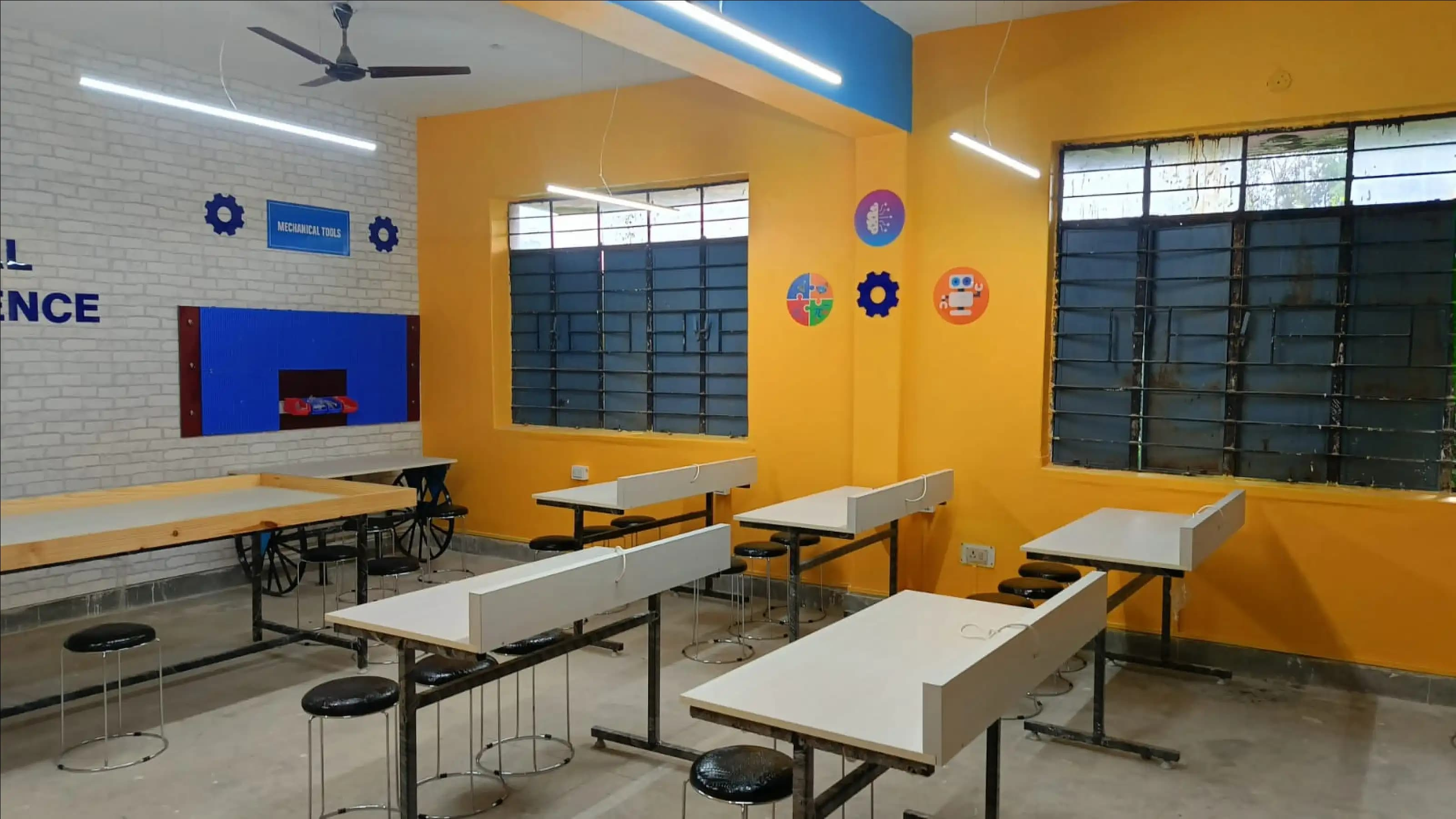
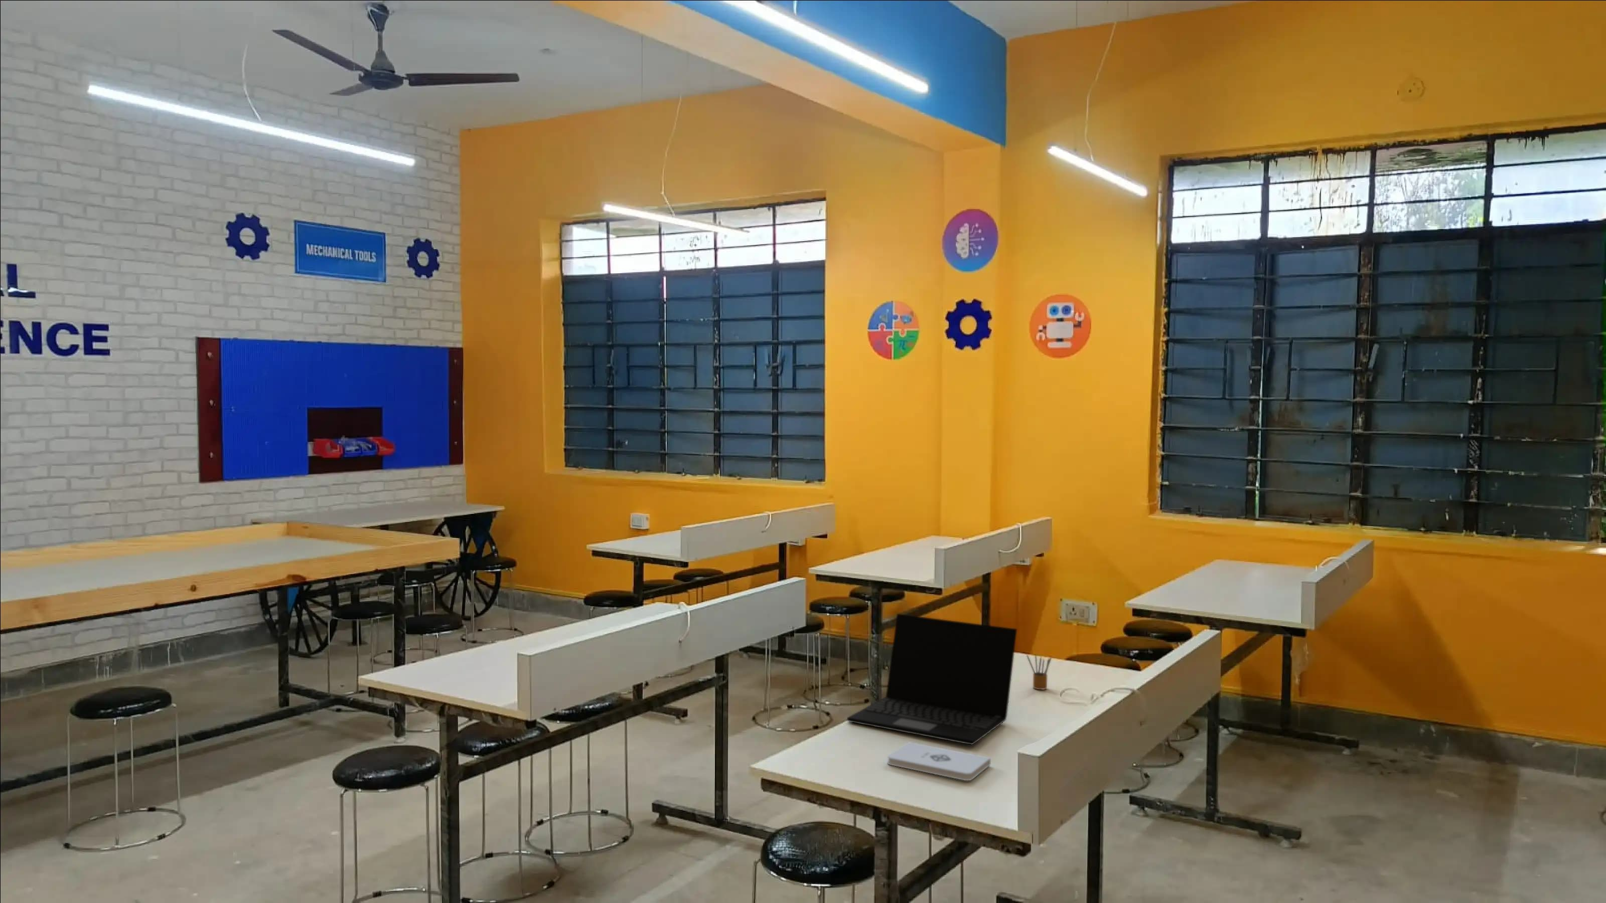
+ pencil box (1039, 670)
+ laptop (933, 675)
+ notepad (938, 761)
